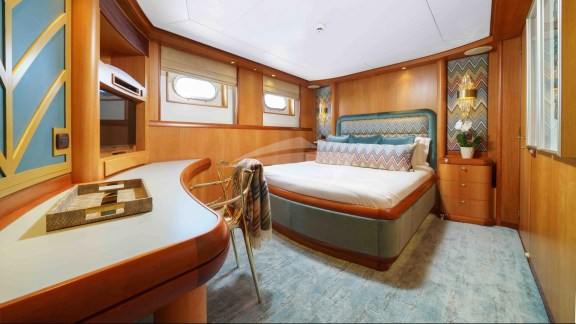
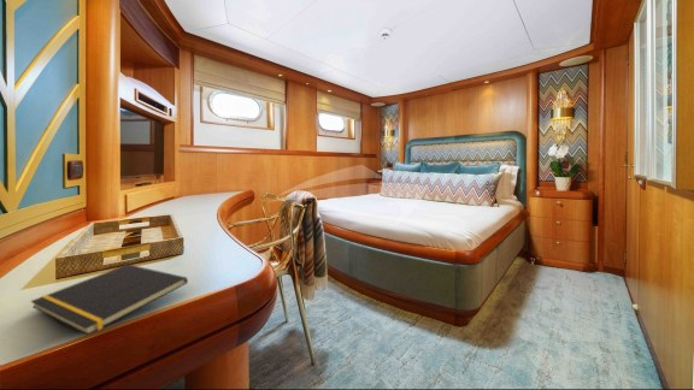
+ notepad (112, 291)
